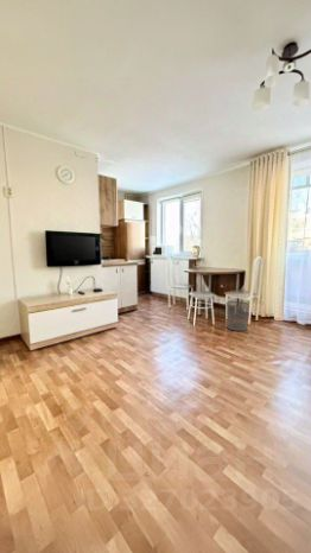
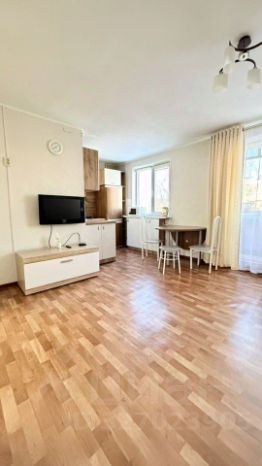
- waste bin (236, 316)
